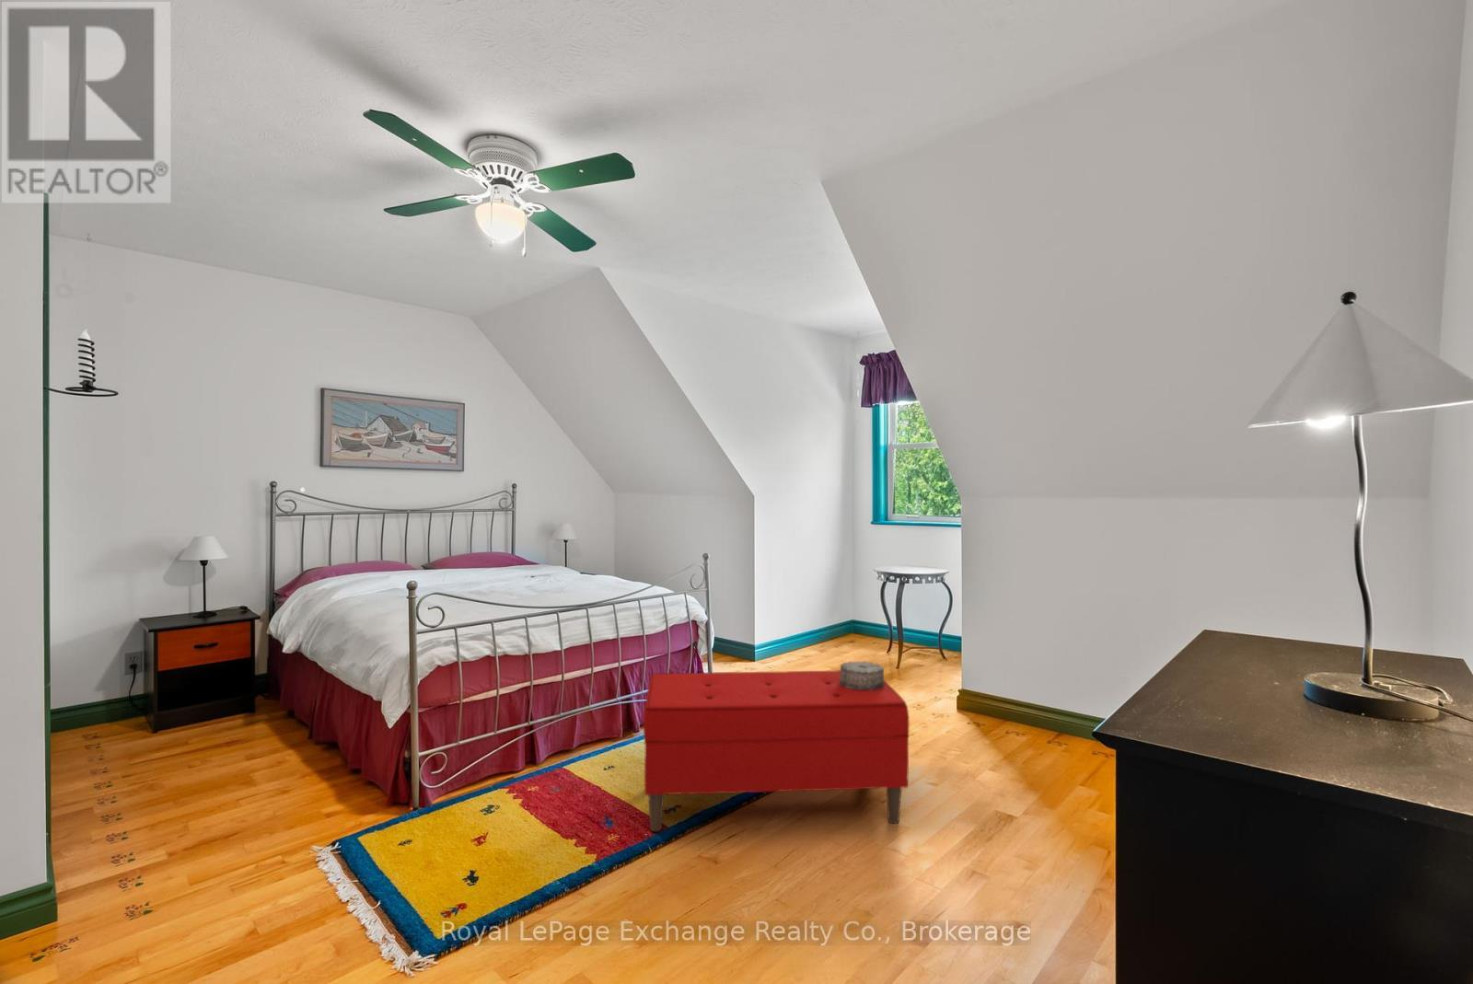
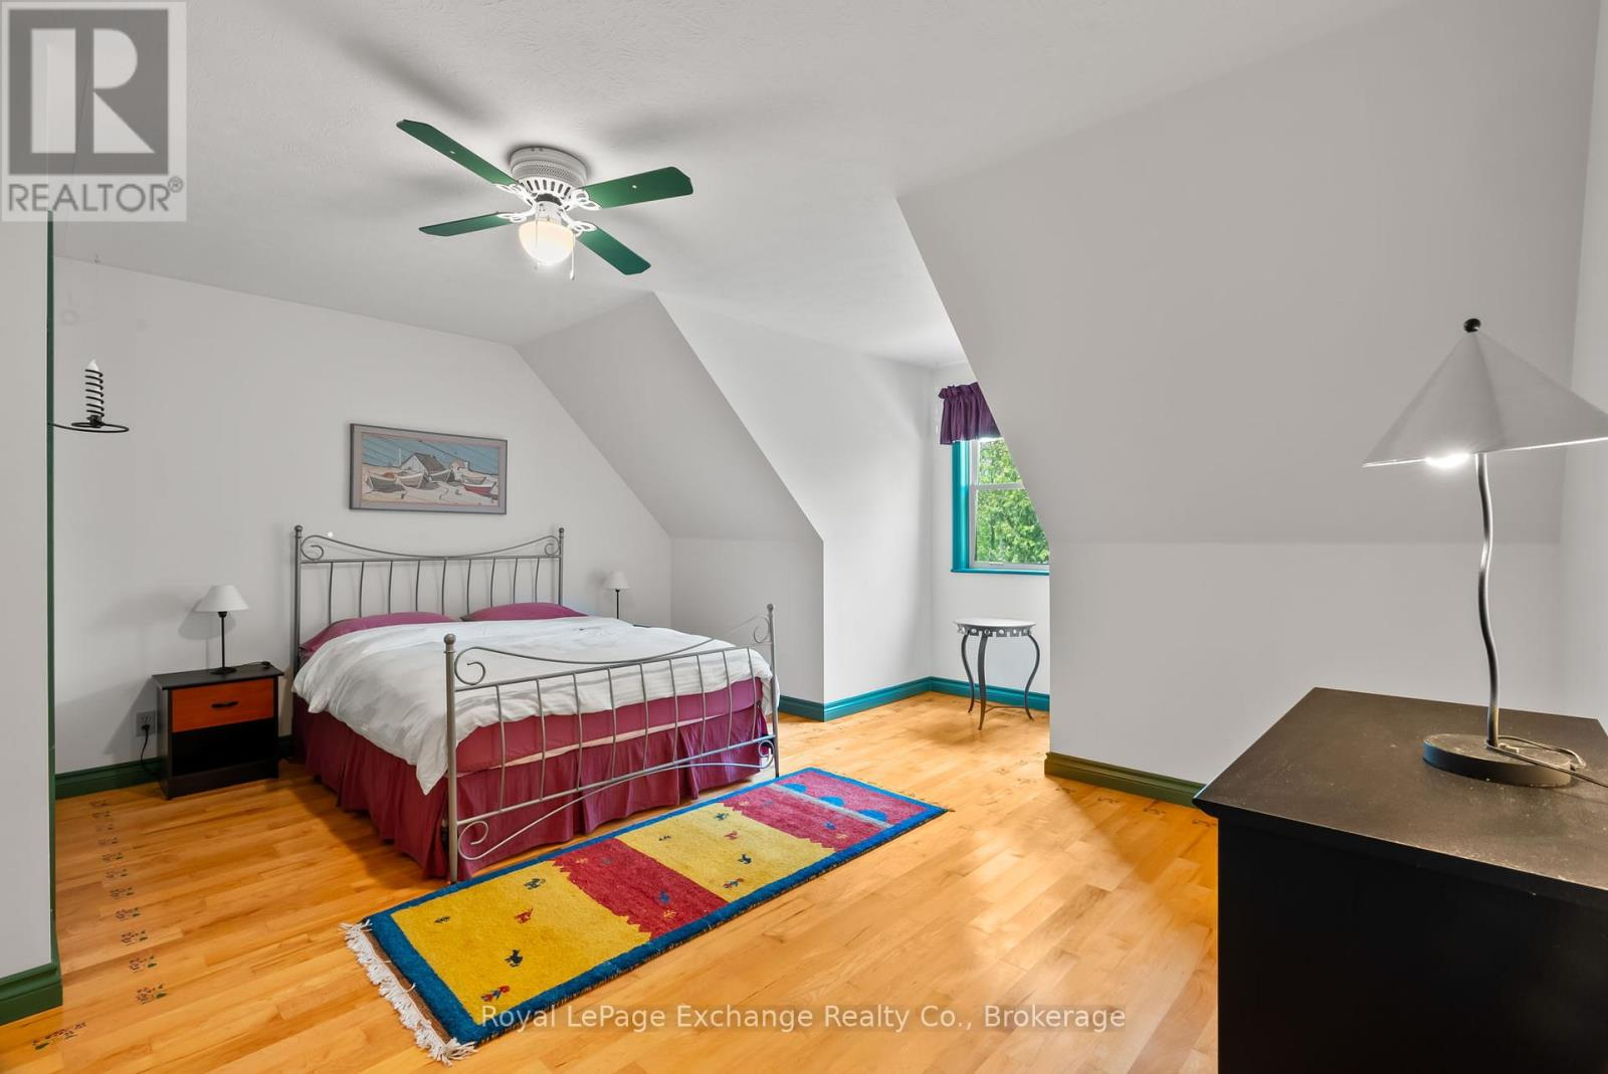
- decorative box (861, 674)
- bench (770, 743)
